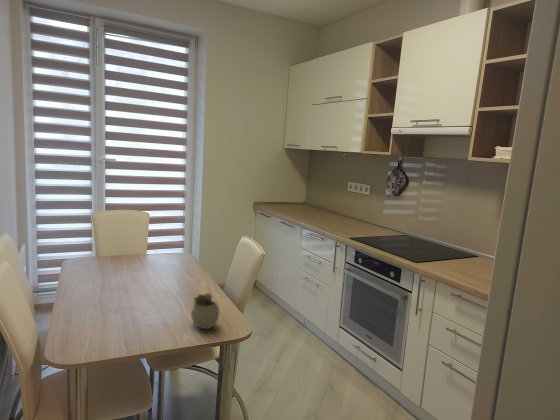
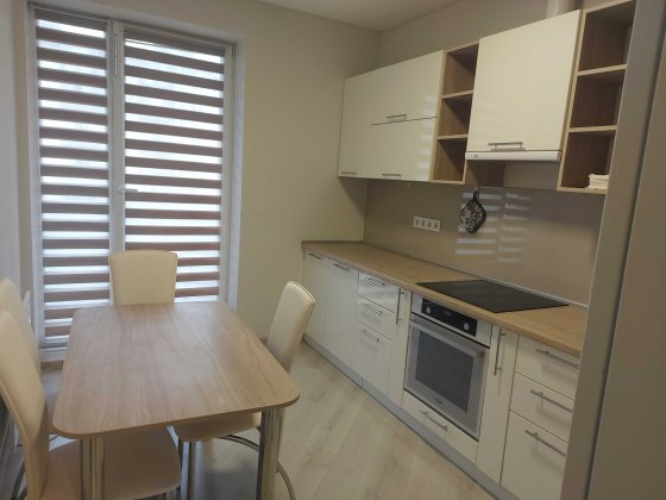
- mug (205, 311)
